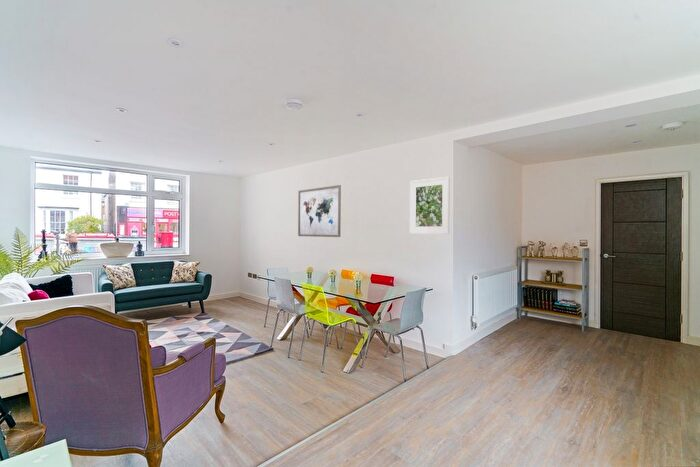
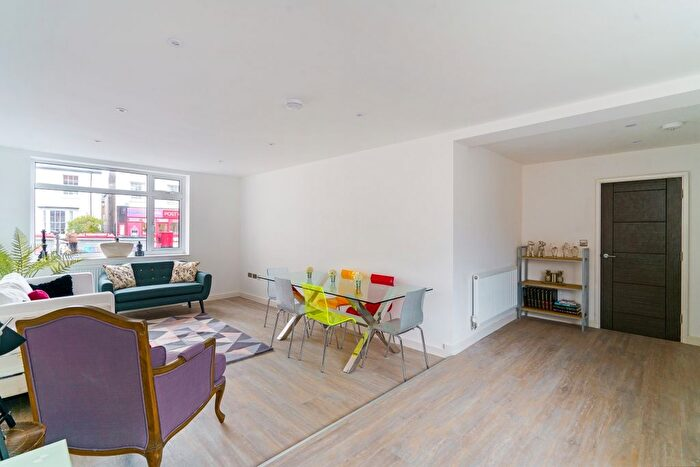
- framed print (428, 206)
- wall art (318, 212)
